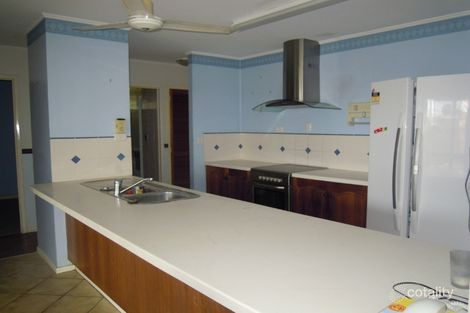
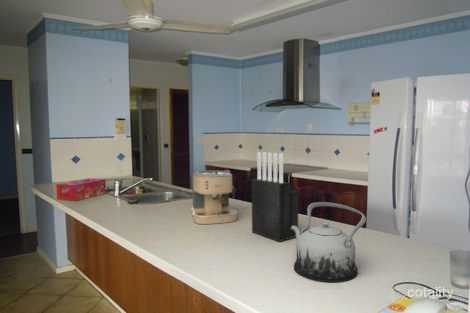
+ coffee maker (214, 194)
+ knife block (276, 193)
+ tissue box (82, 188)
+ teapot (320, 236)
